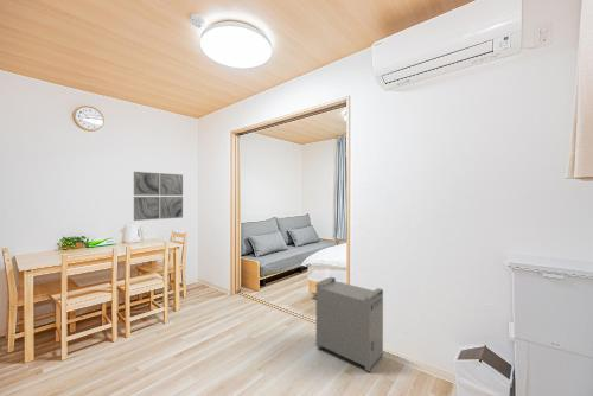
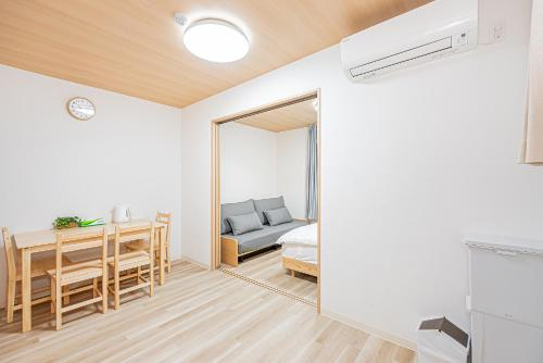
- wall art (159, 194)
- storage bin (349, 319)
